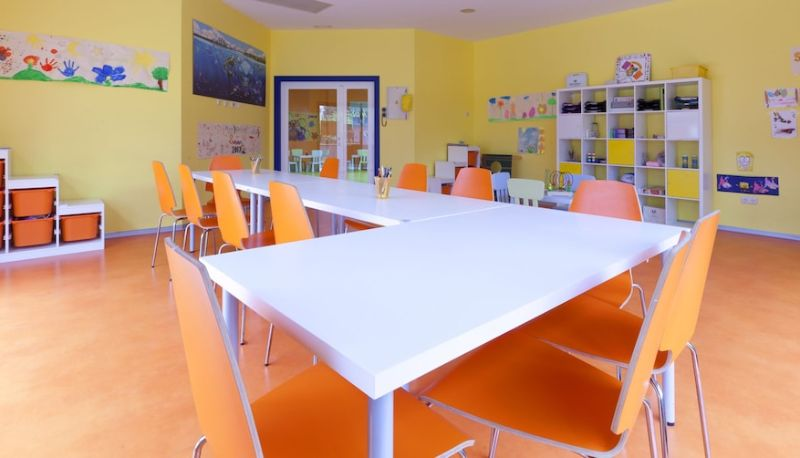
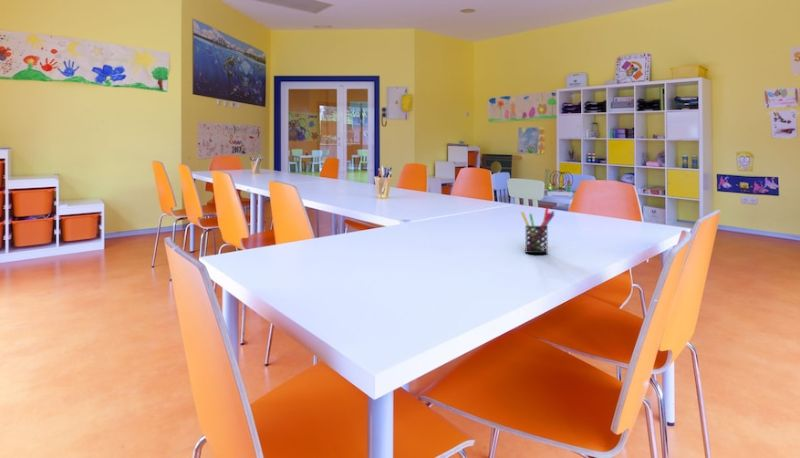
+ pen holder (536, 229)
